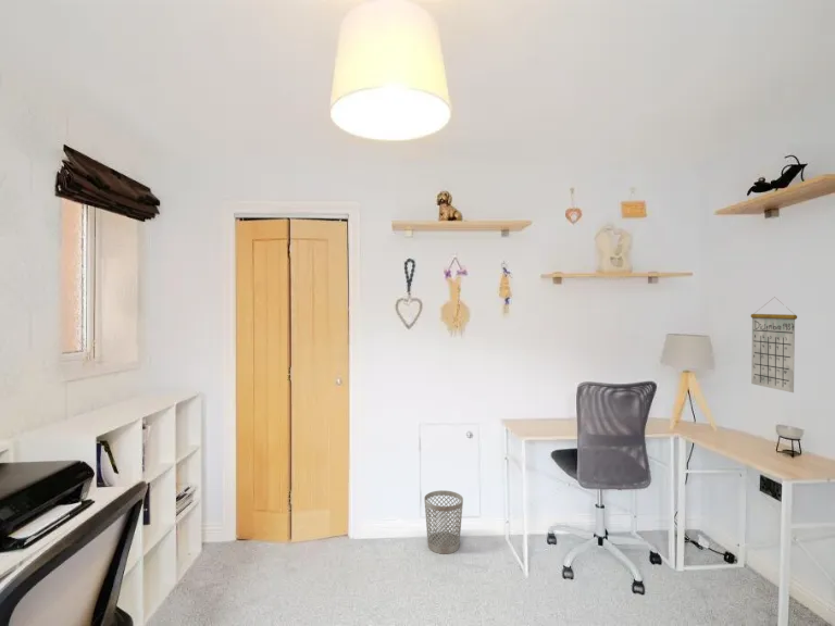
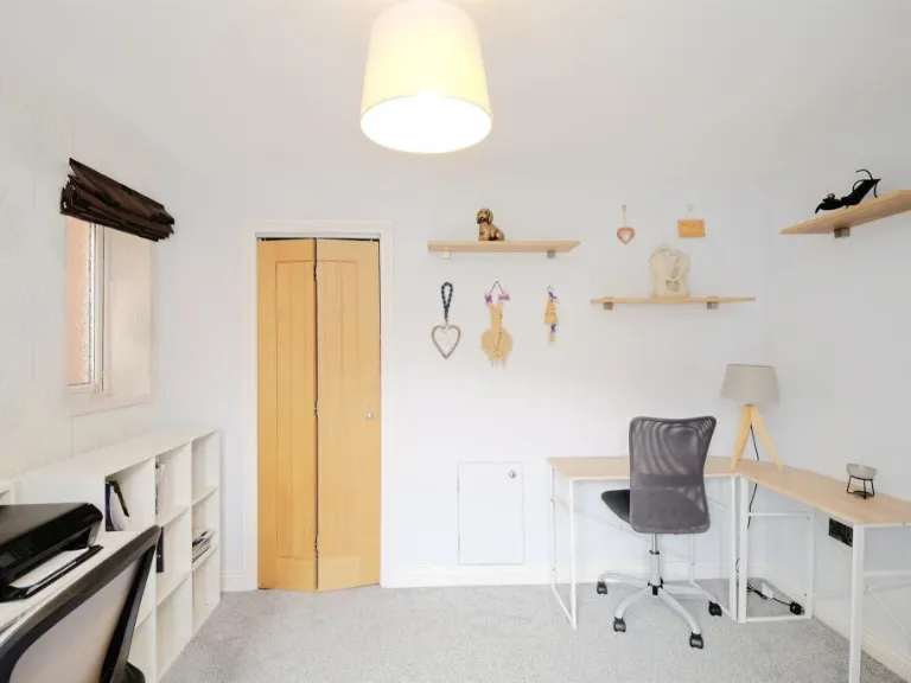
- wastebasket (444, 522)
- calendar (772, 342)
